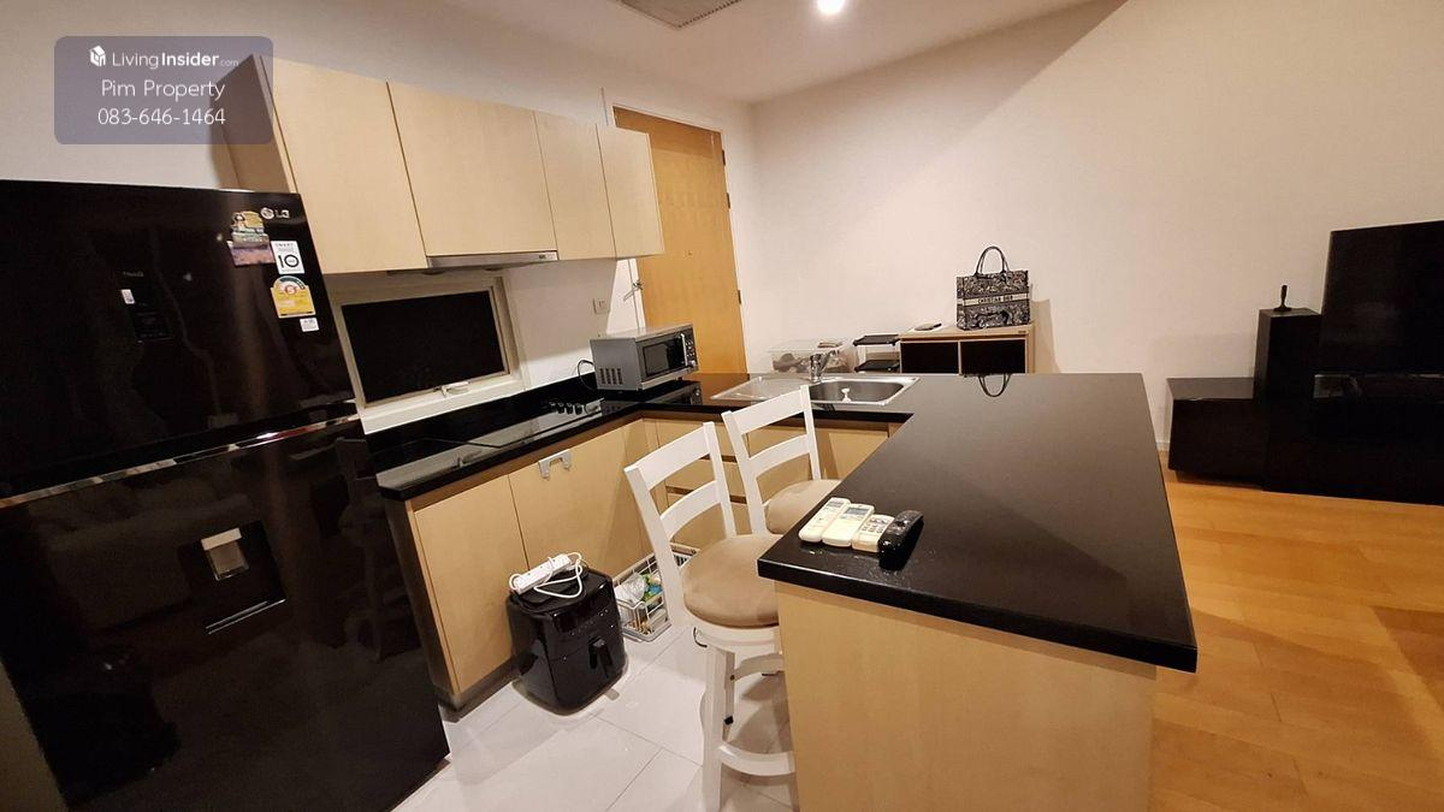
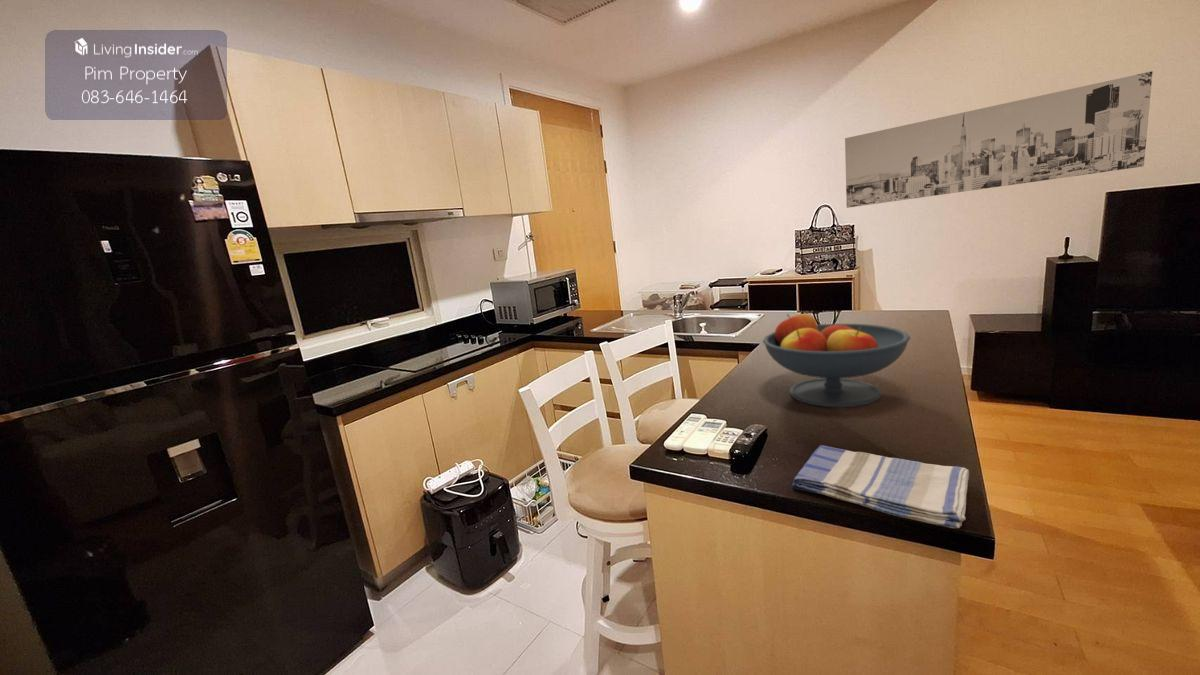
+ fruit bowl (832, 355)
+ wall art (974, 150)
+ dish towel (879, 477)
